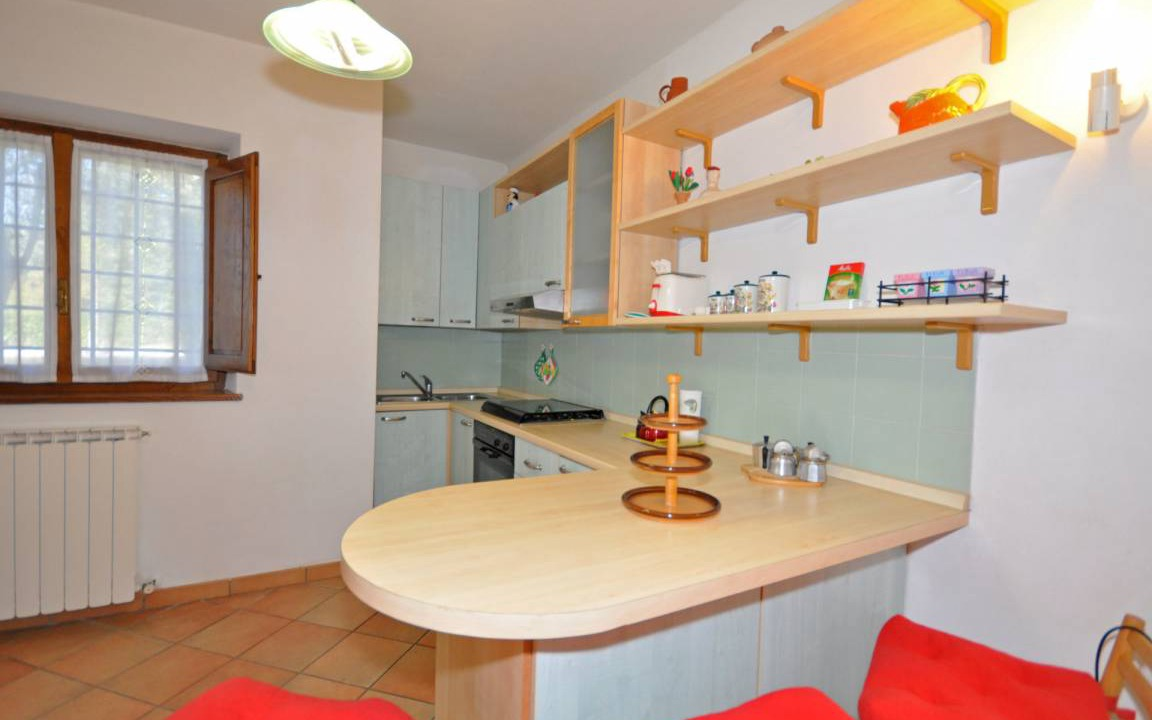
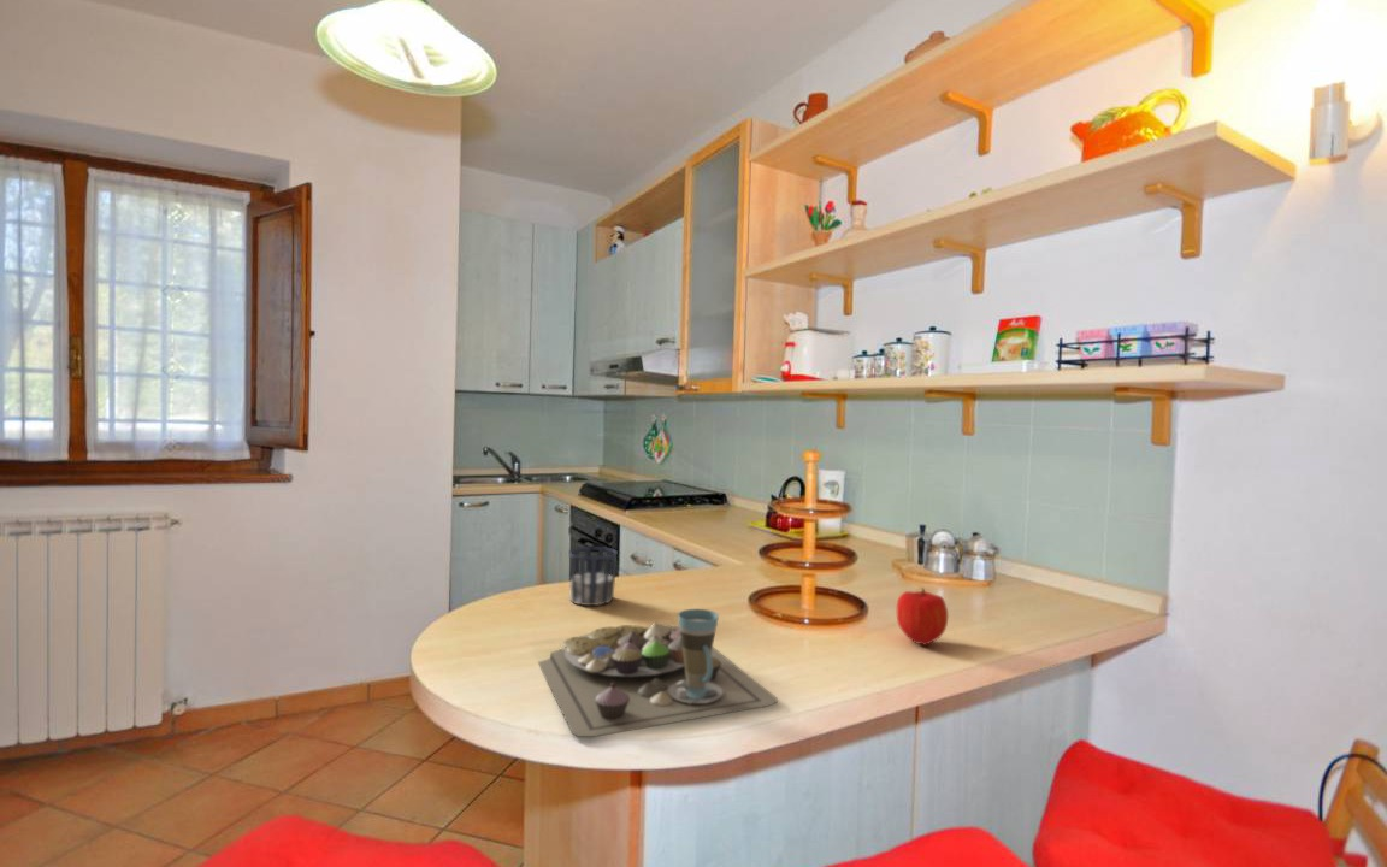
+ fruit (921, 614)
+ food plate (643, 633)
+ cup (592, 574)
